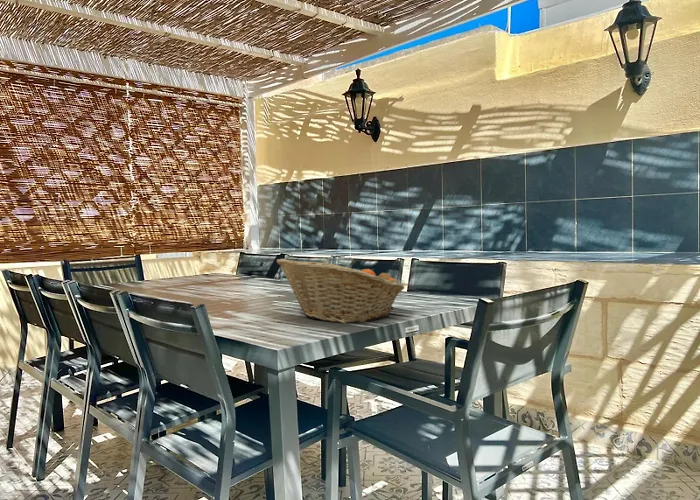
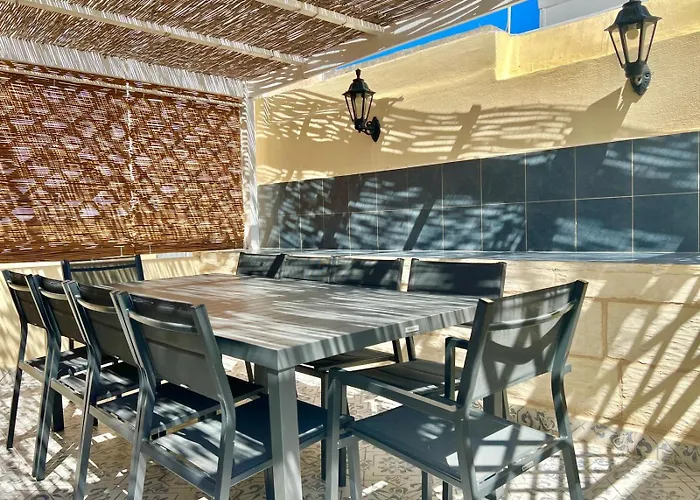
- fruit basket (339, 285)
